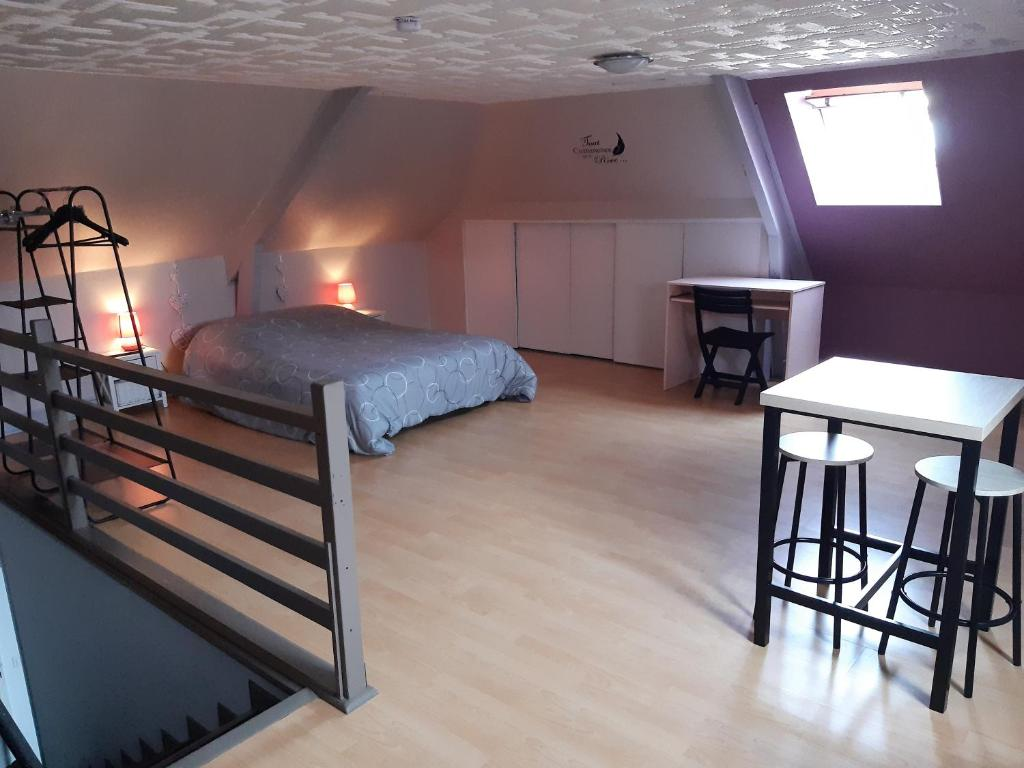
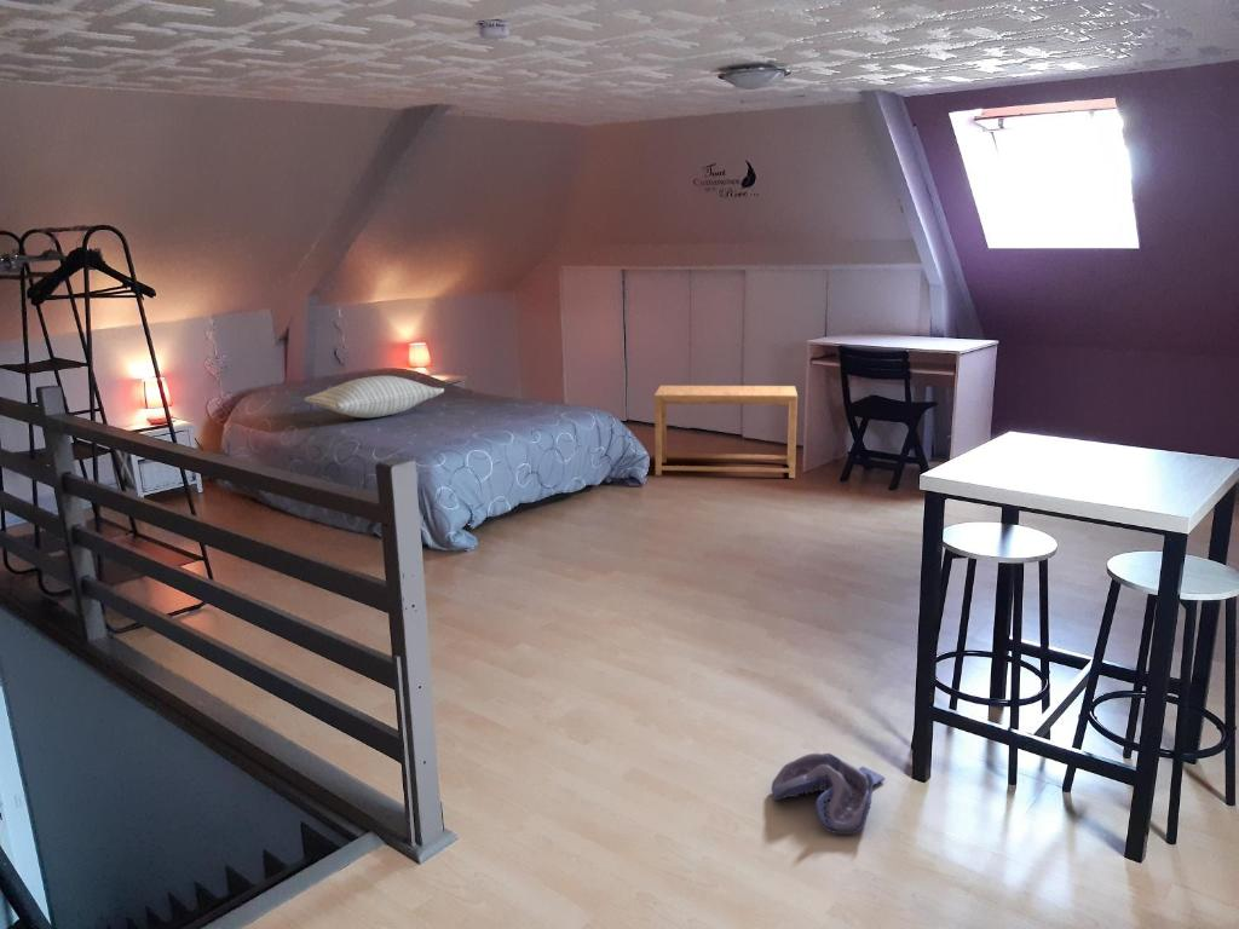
+ side table (725, 455)
+ pillow (375, 397)
+ dental model (839, 781)
